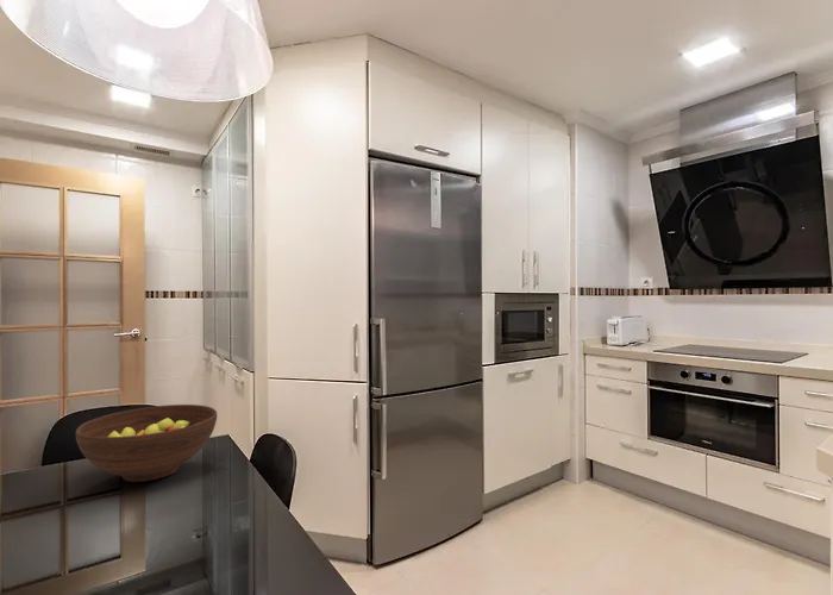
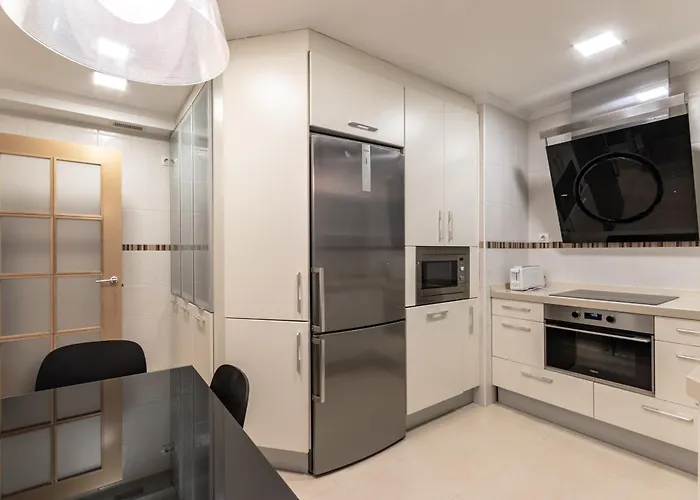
- fruit bowl (151, 446)
